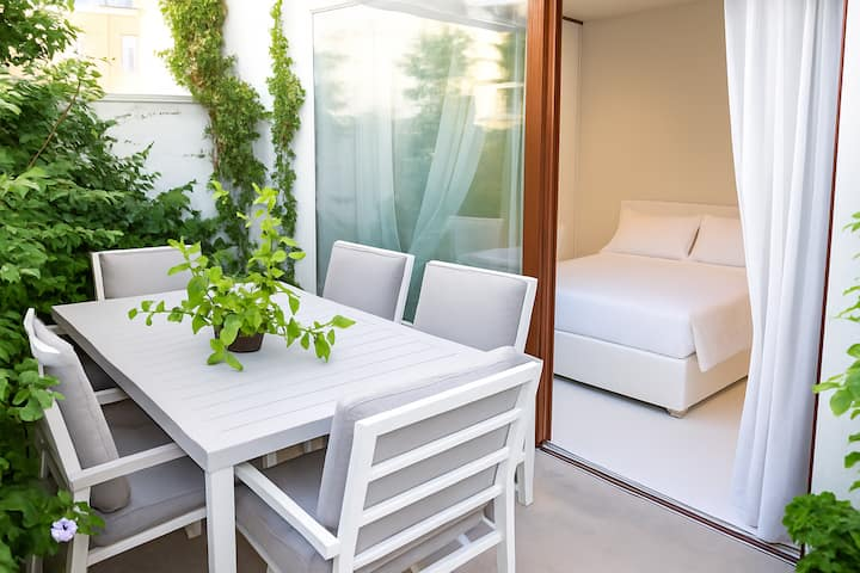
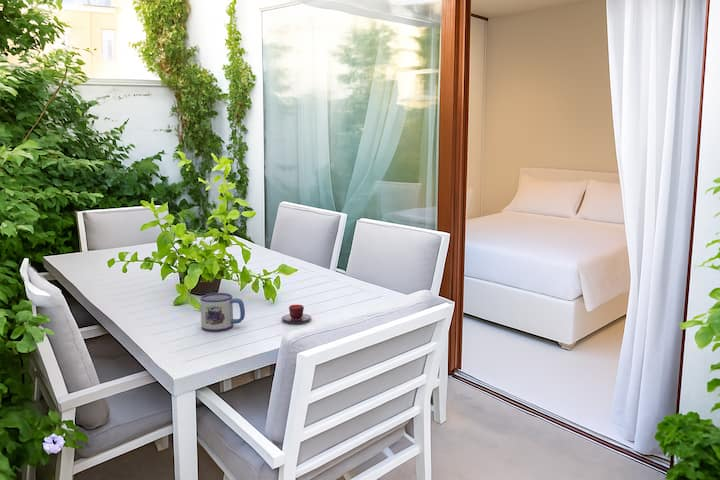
+ mug (222, 311)
+ teacup (296, 313)
